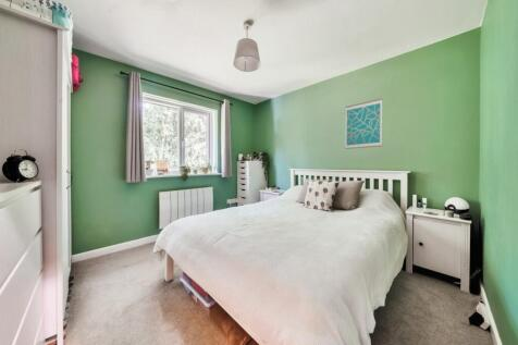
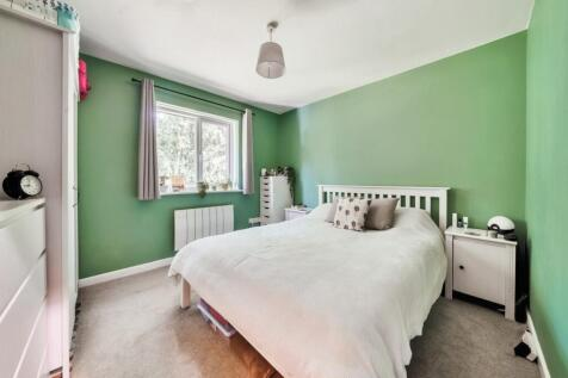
- wall art (362, 125)
